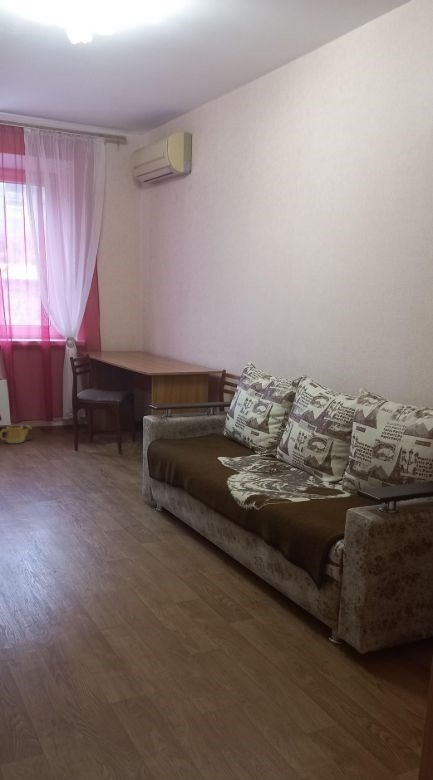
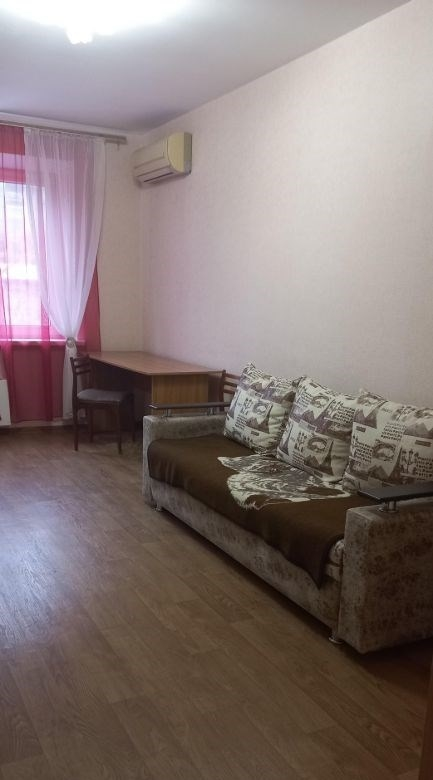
- watering can (16, 433)
